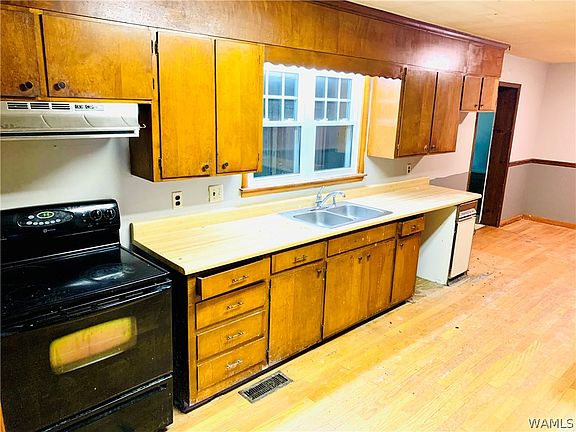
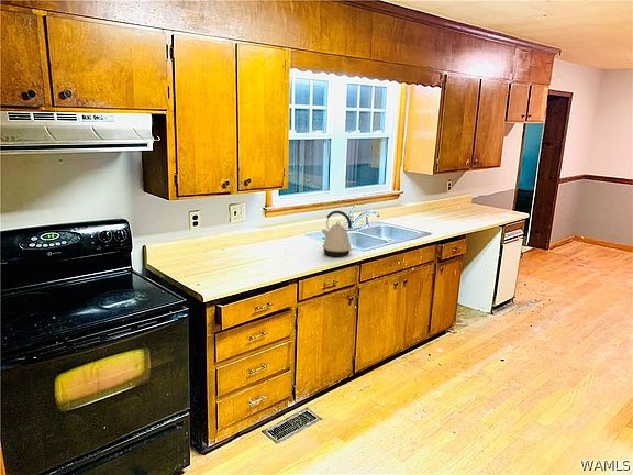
+ kettle (336, 232)
